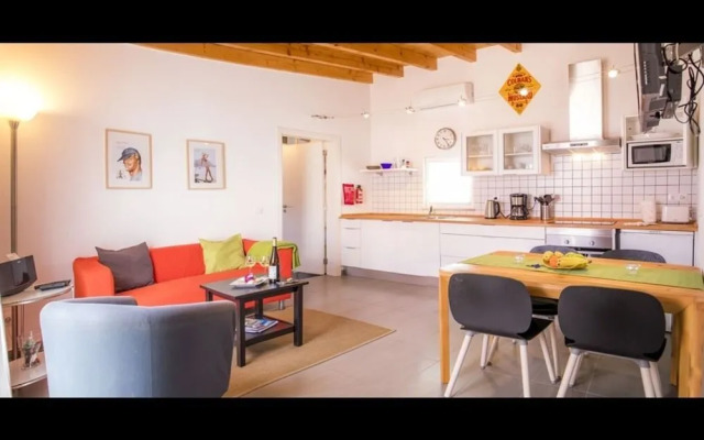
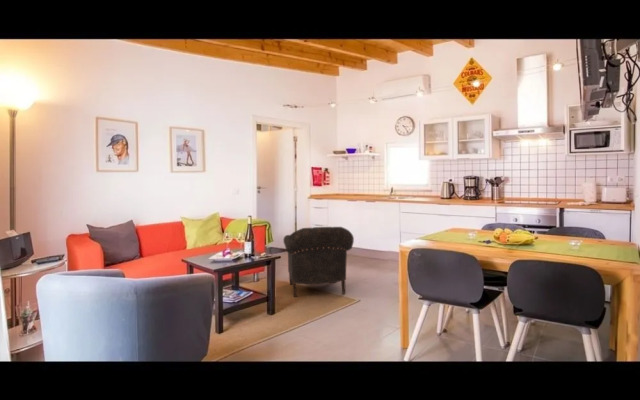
+ armchair (317, 258)
